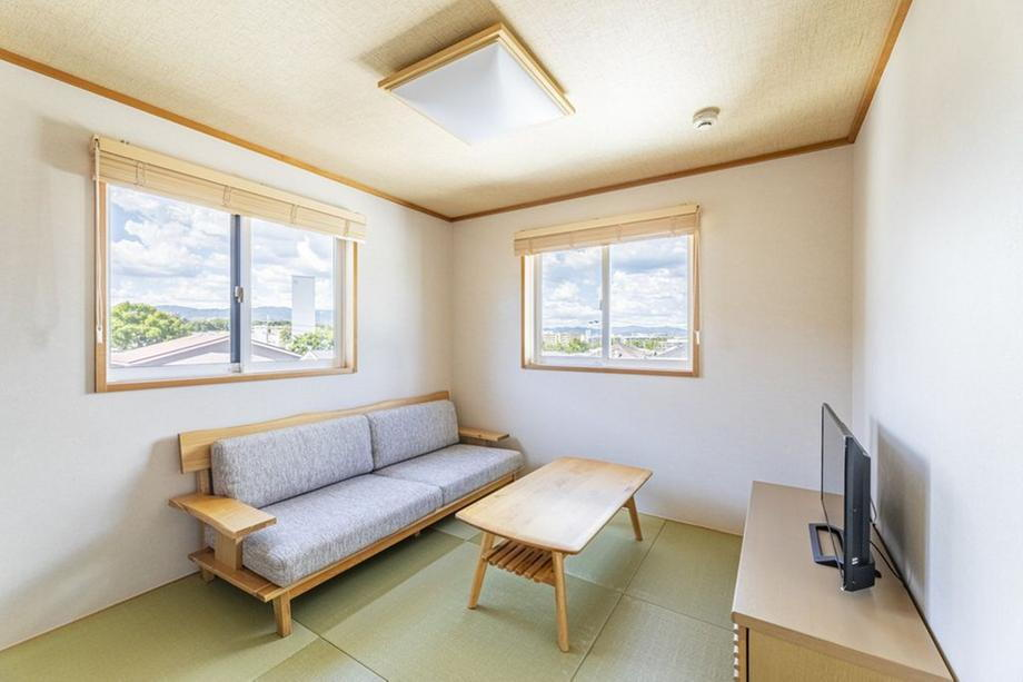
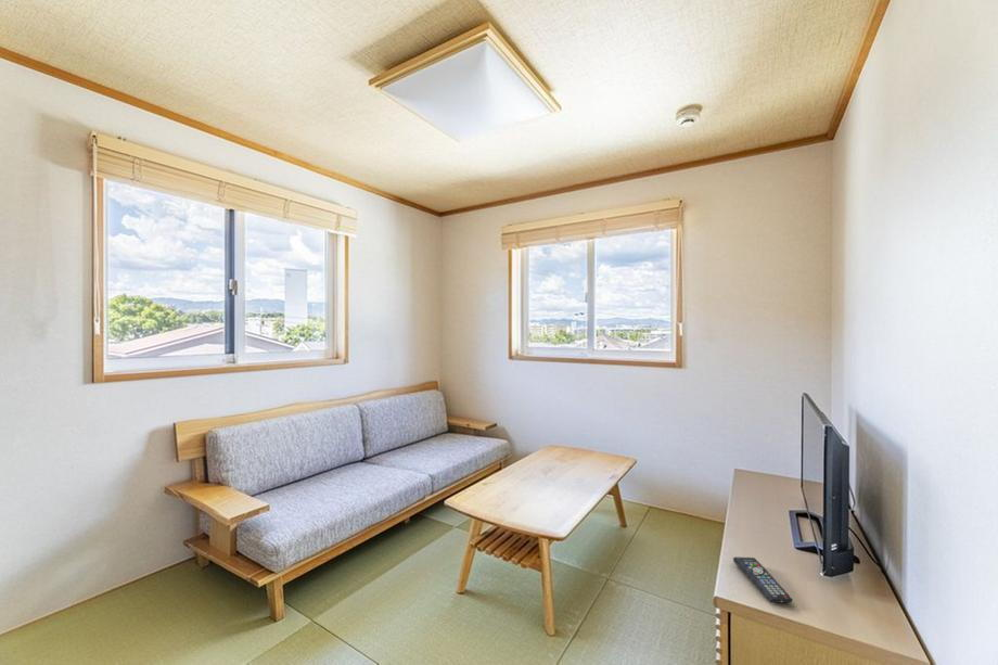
+ remote control (759, 577)
